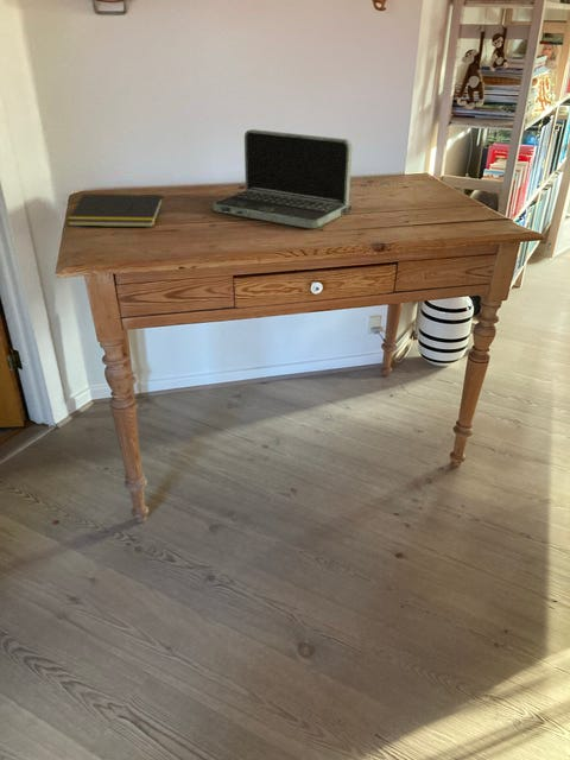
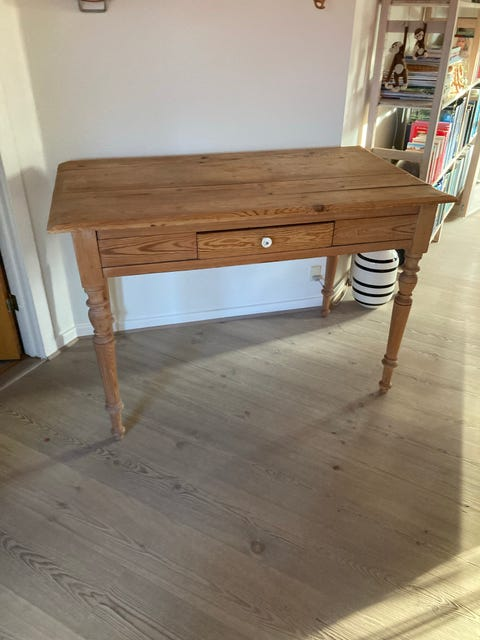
- laptop (279, 173)
- notepad (116, 209)
